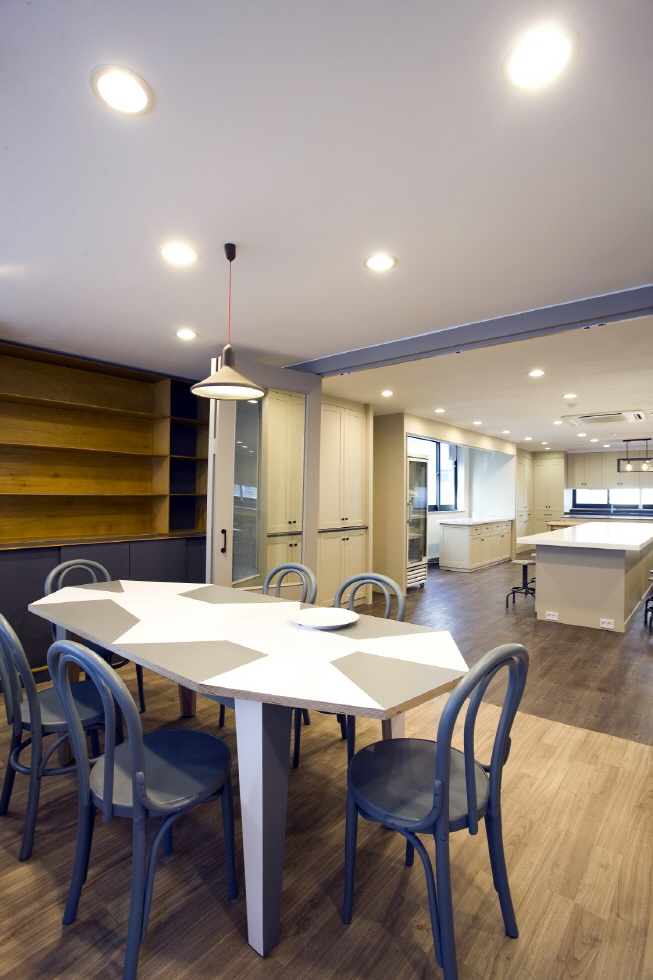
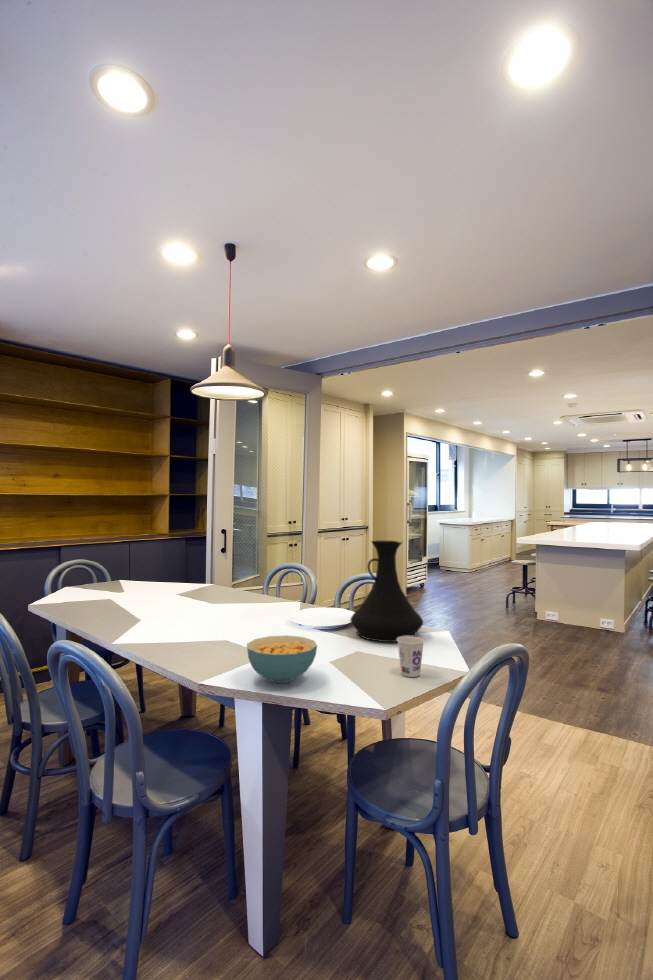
+ cup (410, 656)
+ cereal bowl (281, 661)
+ vase (386, 588)
